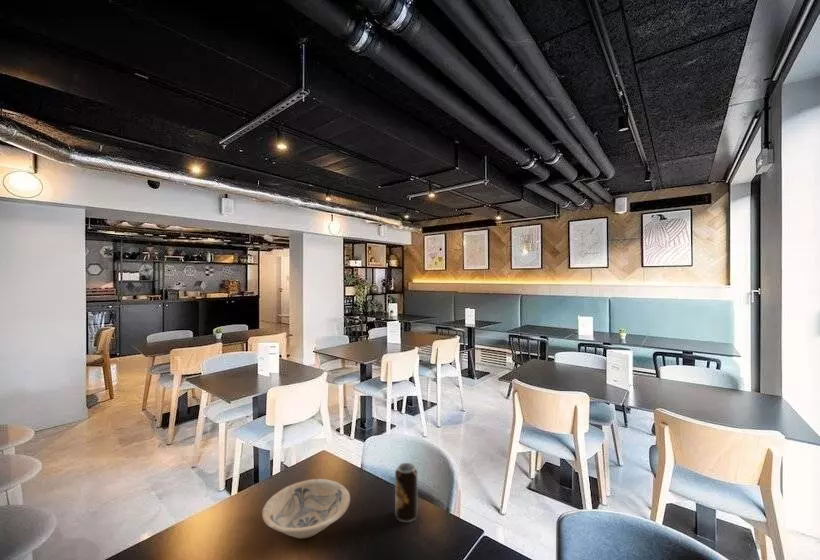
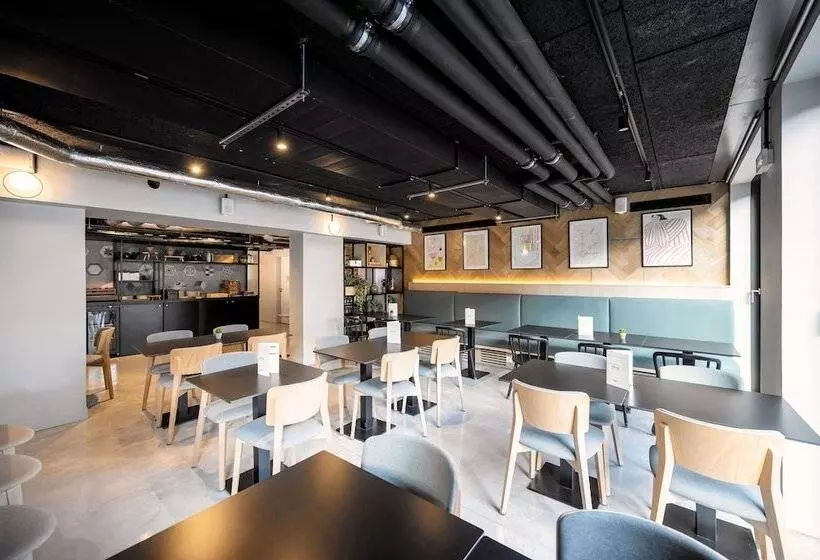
- bowl (307, 513)
- beverage can (406, 491)
